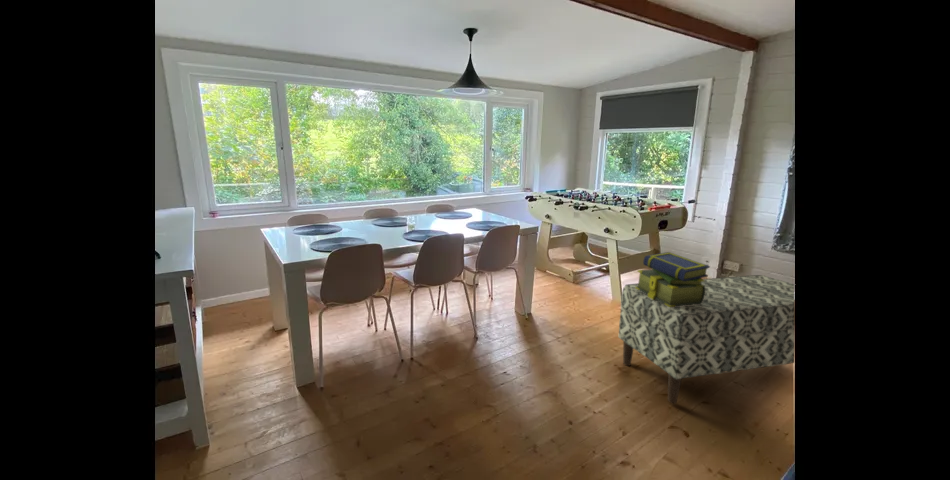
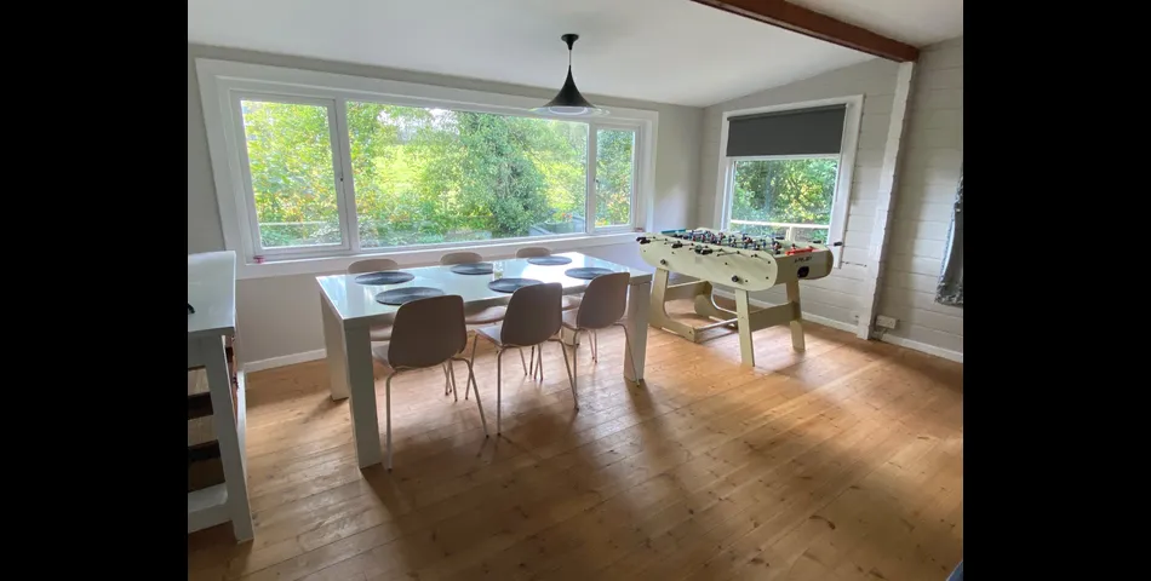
- stack of books (673, 277)
- bench (723, 332)
